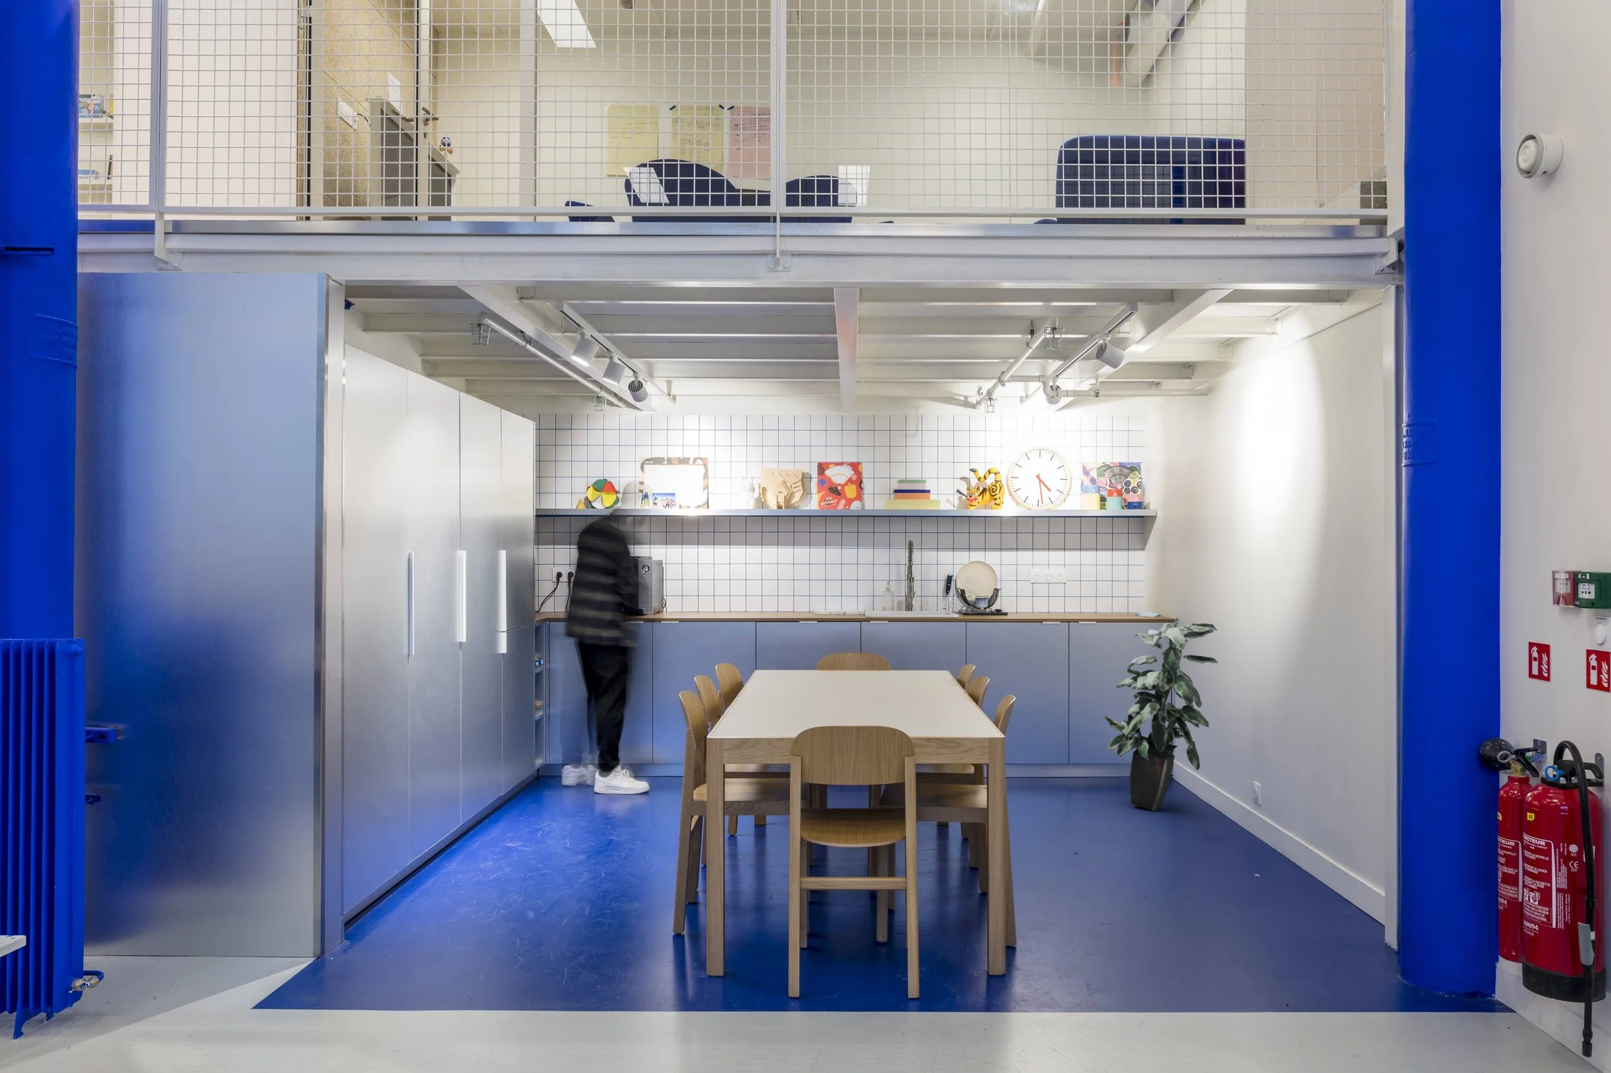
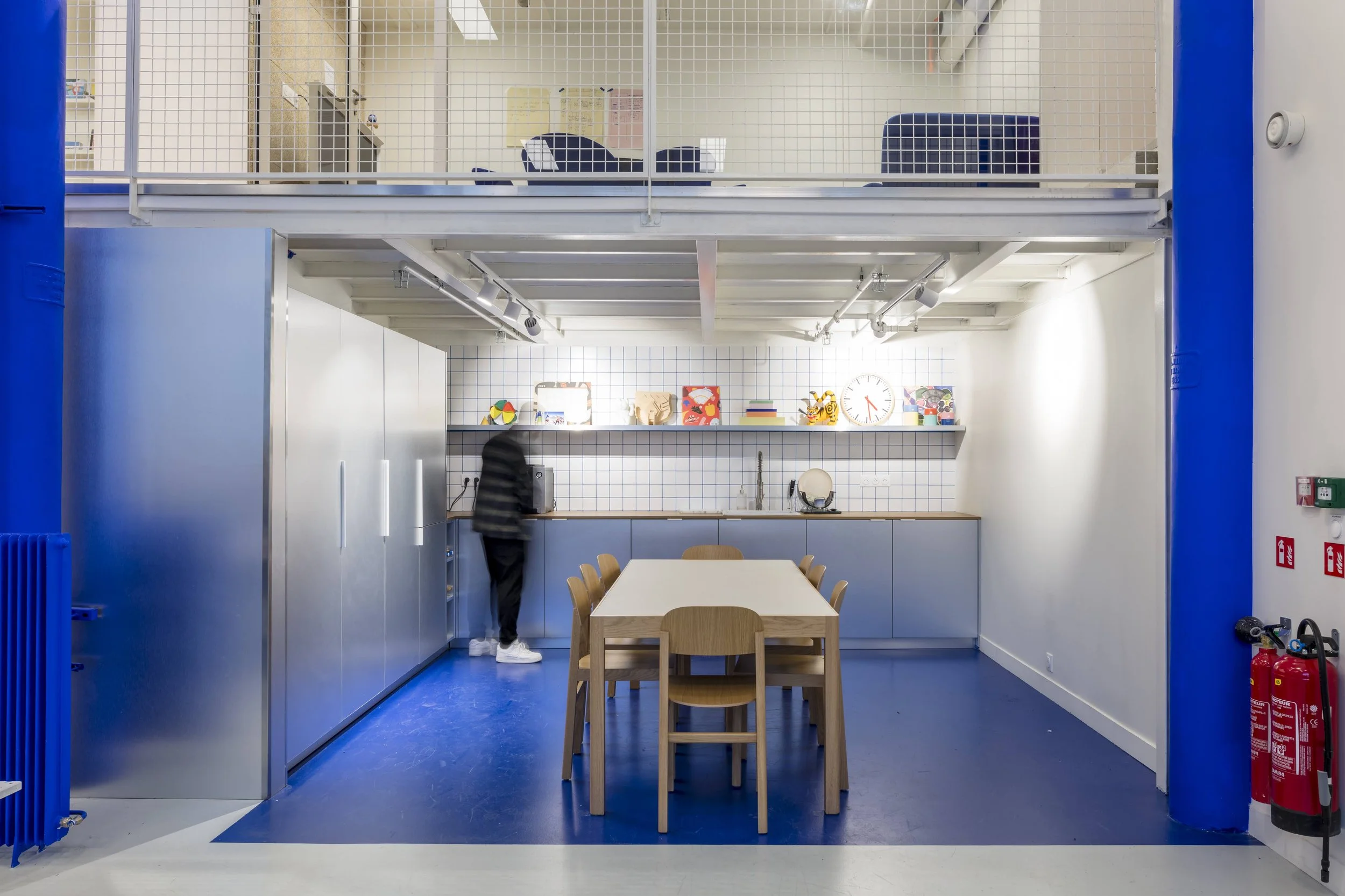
- indoor plant (1158, 710)
